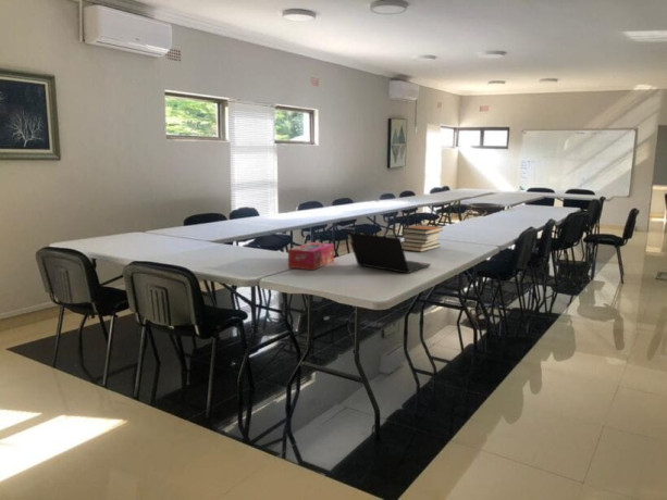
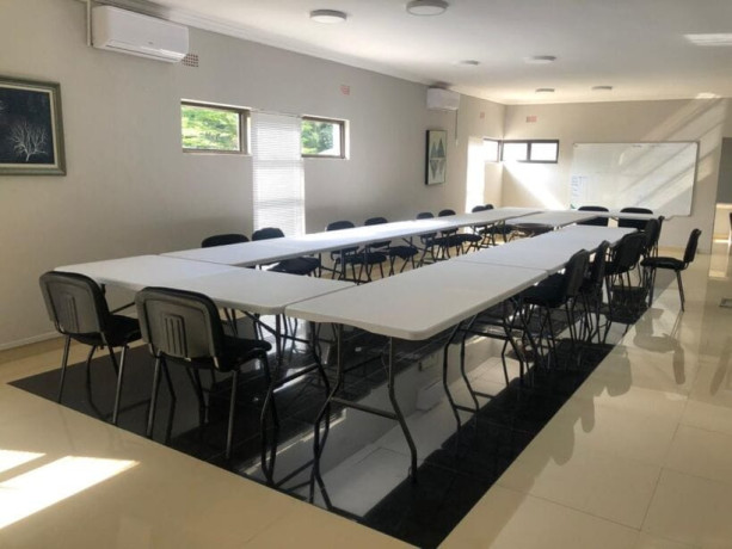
- laptop computer (390, 249)
- book stack (421, 237)
- tissue box (311, 254)
